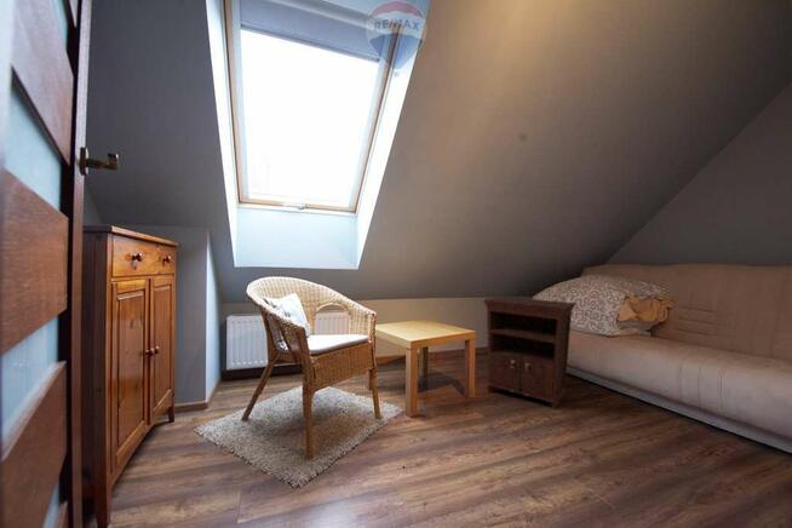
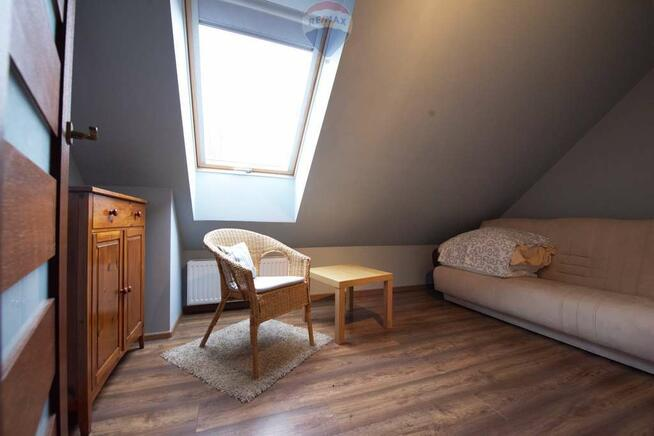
- nightstand (527, 346)
